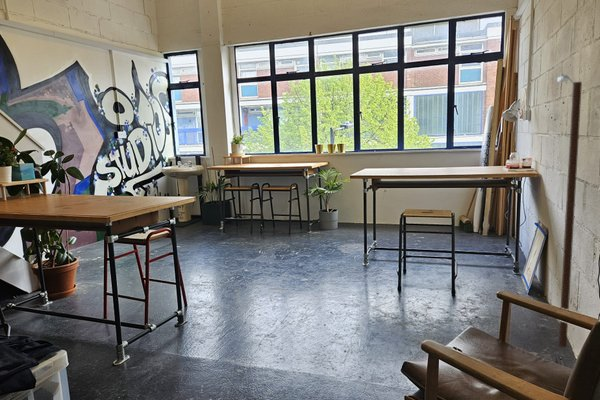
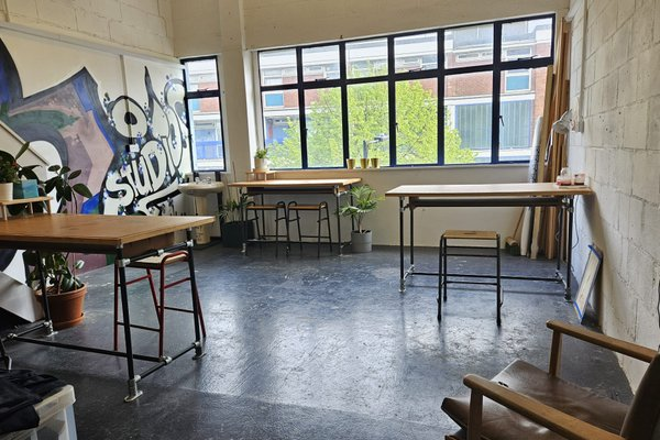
- street lamp (566, 207)
